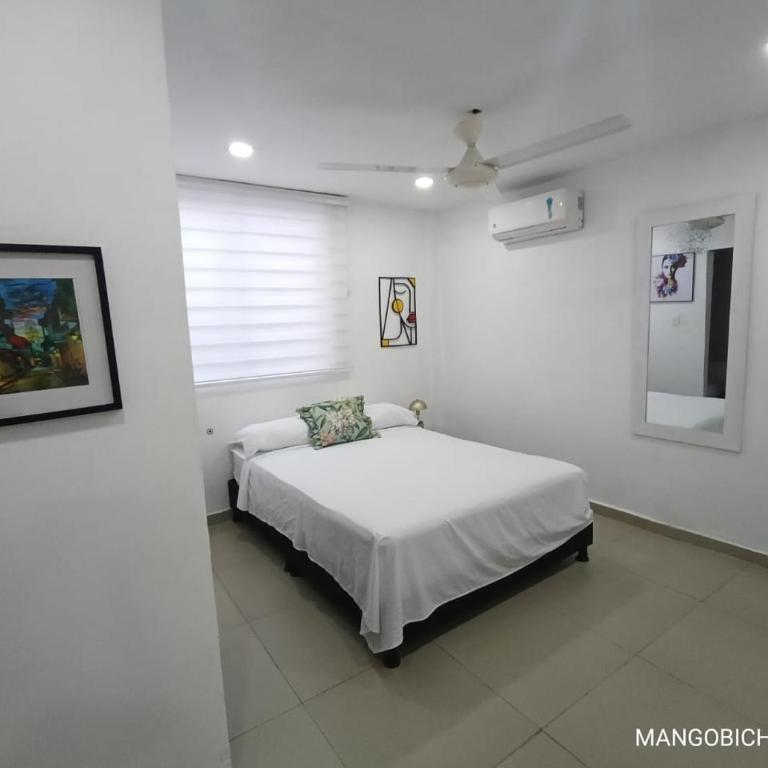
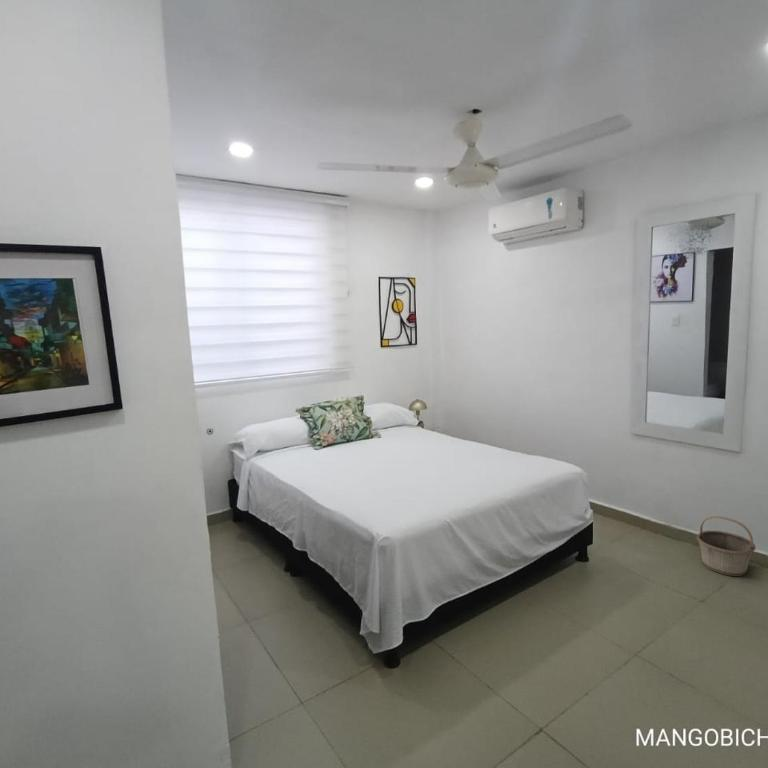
+ basket (725, 542)
